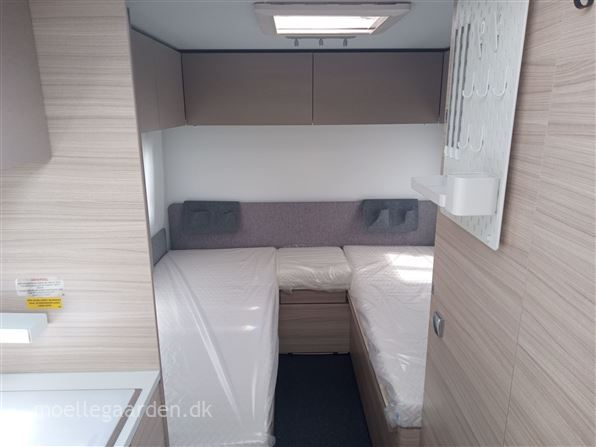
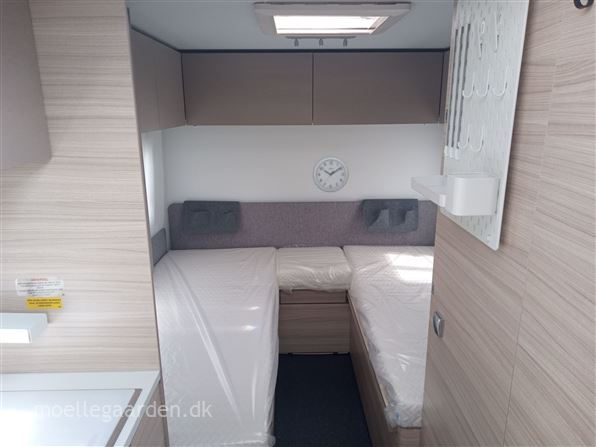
+ wall clock (330, 174)
